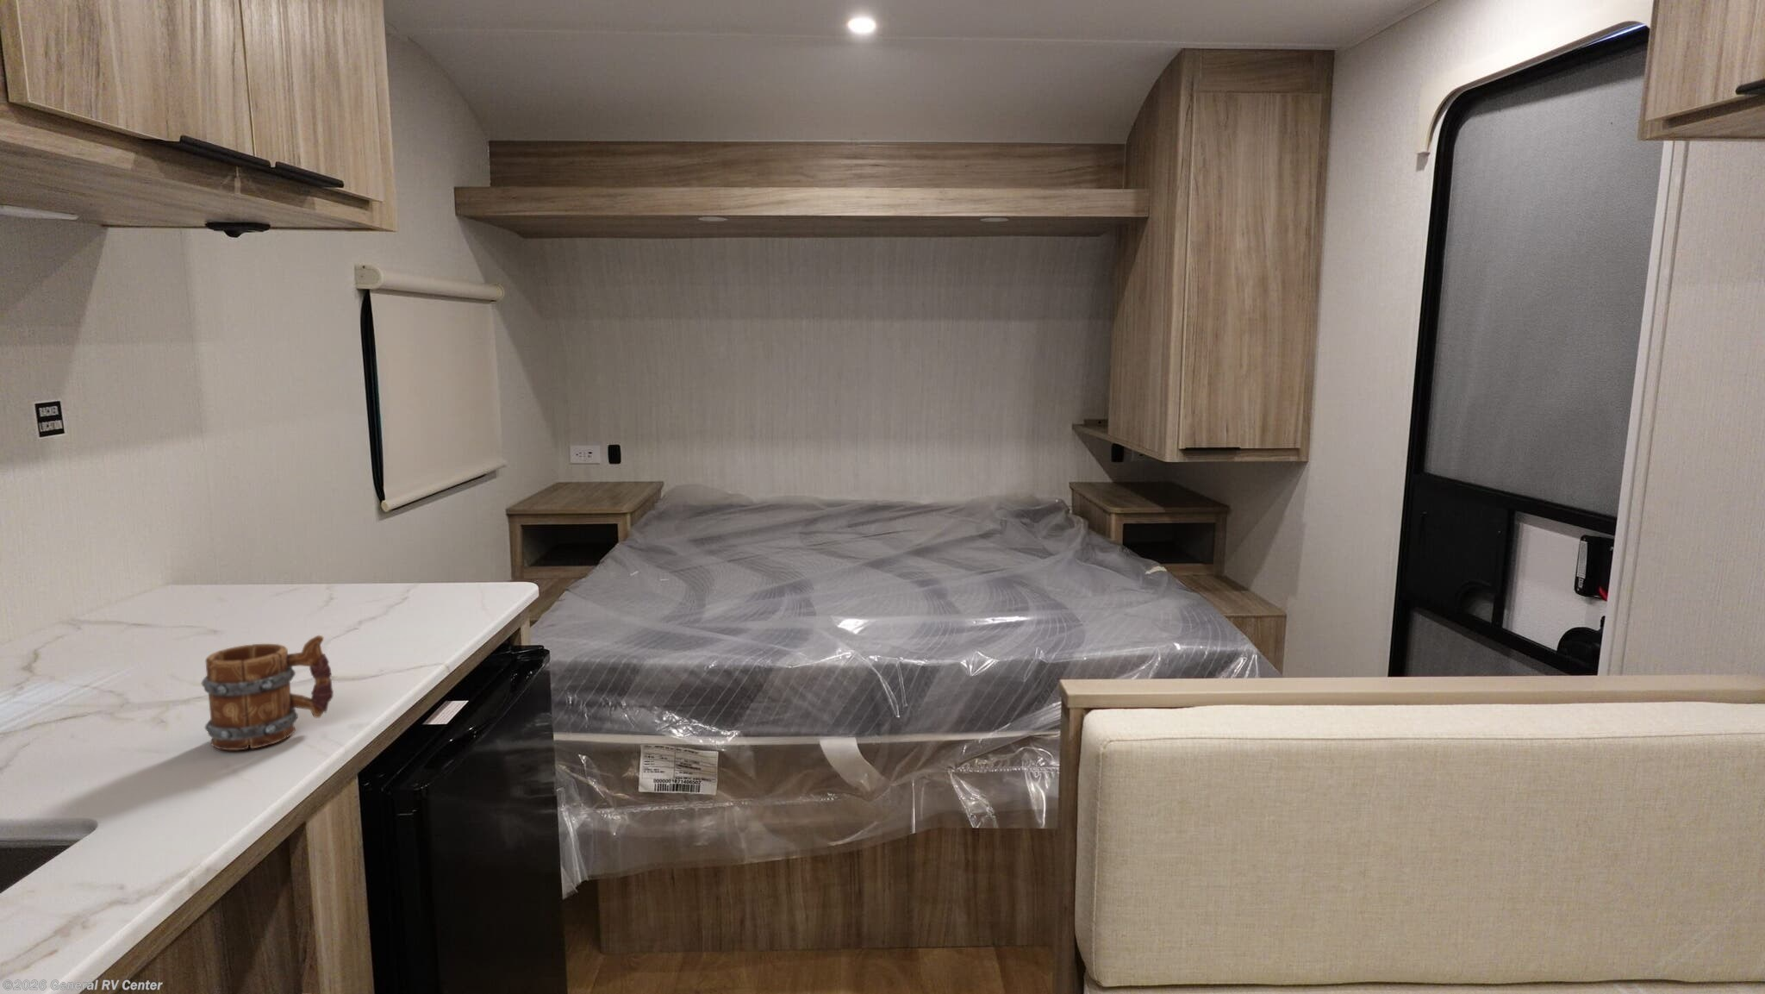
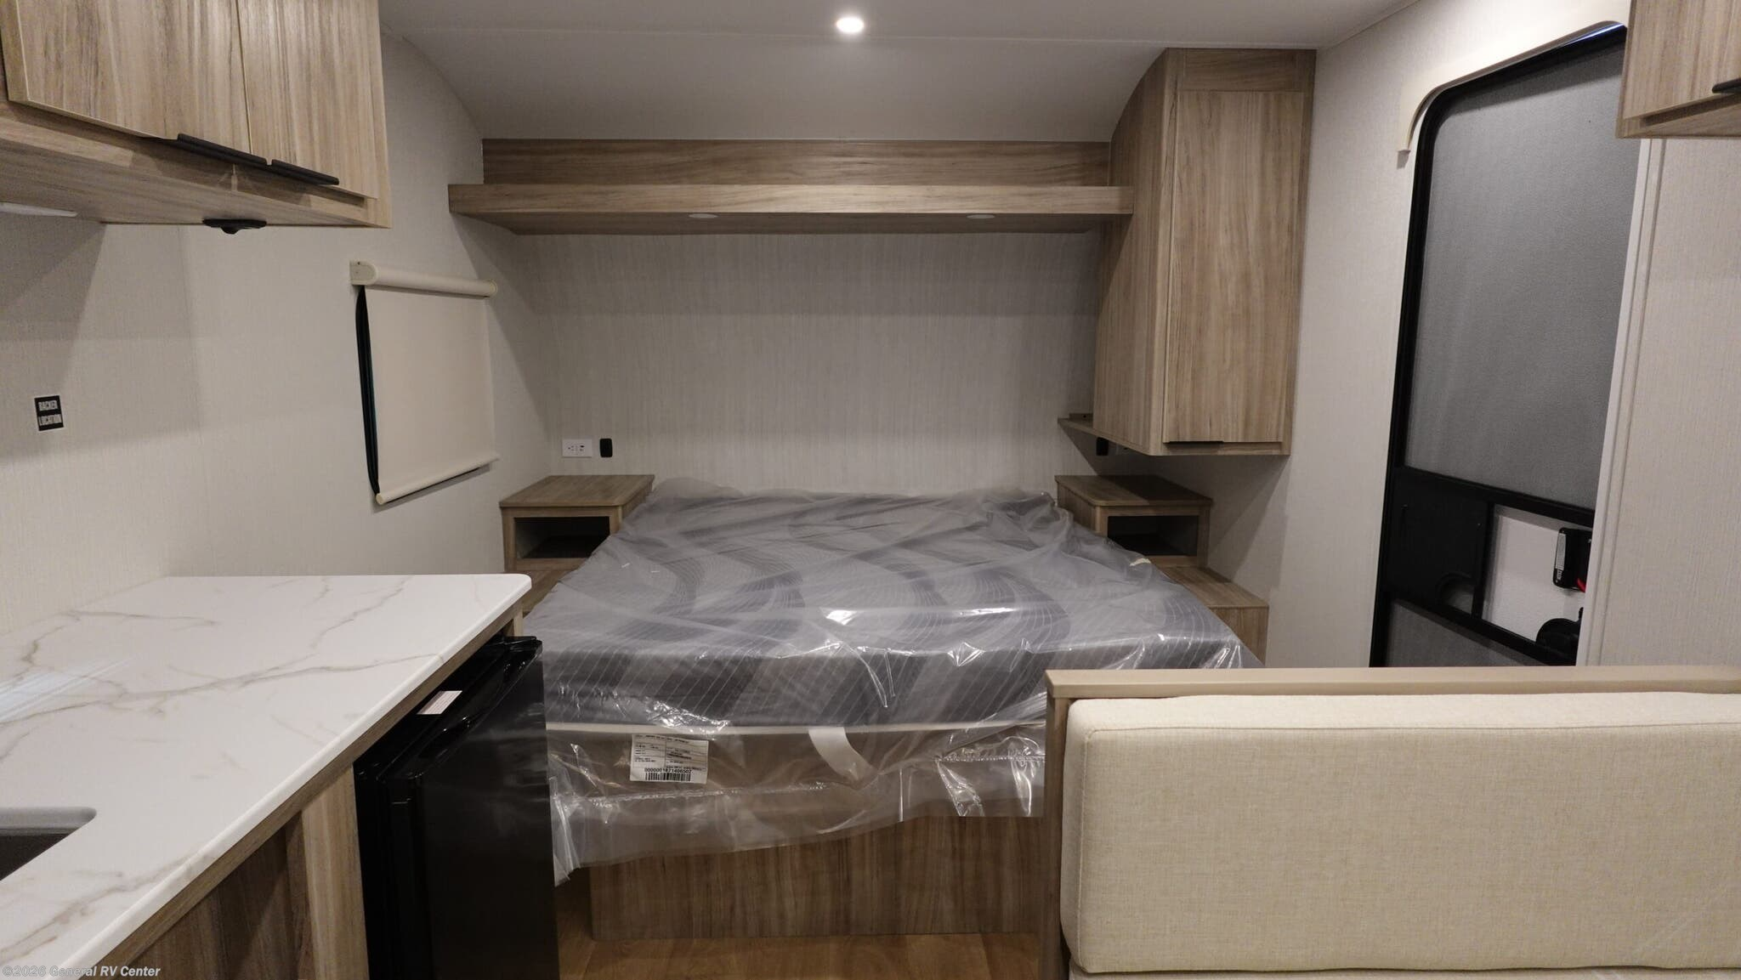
- mug (269, 689)
